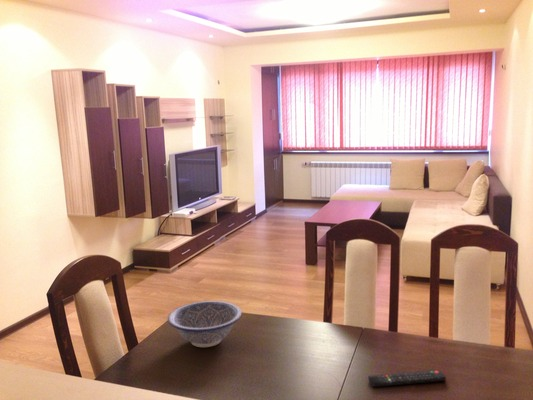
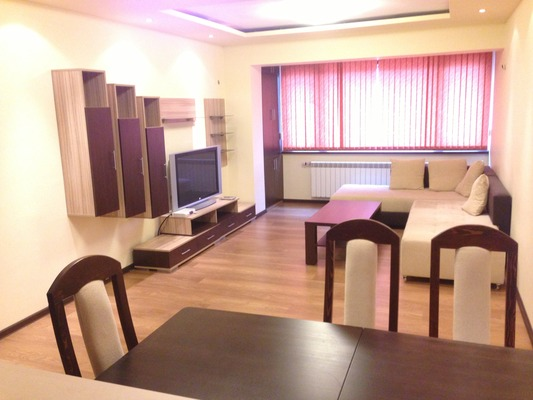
- decorative bowl (205, 327)
- remote control (407, 379)
